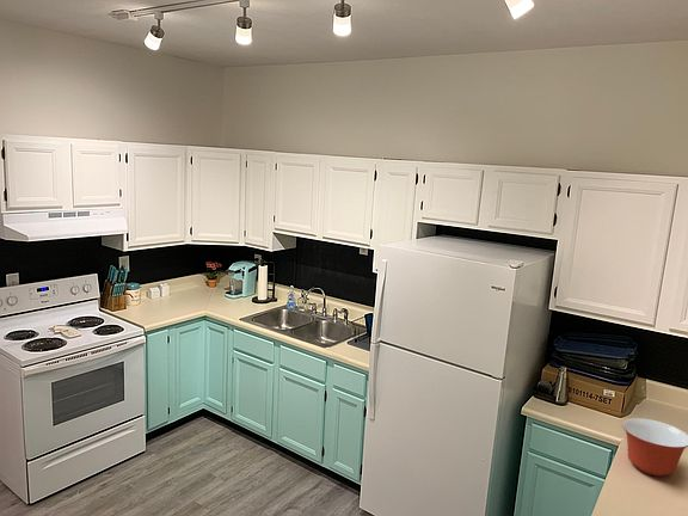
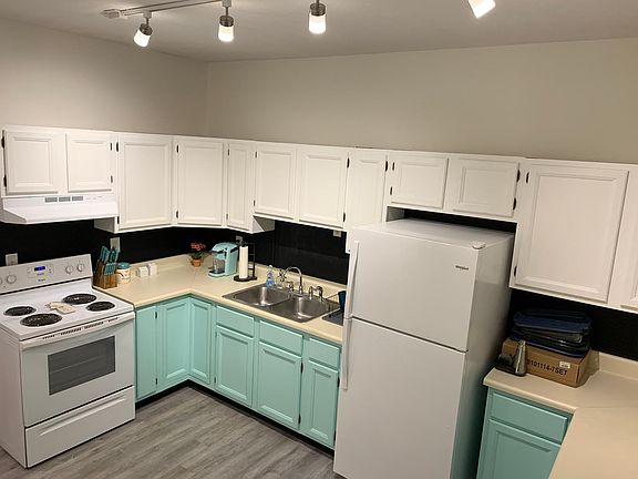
- mixing bowl (652, 449)
